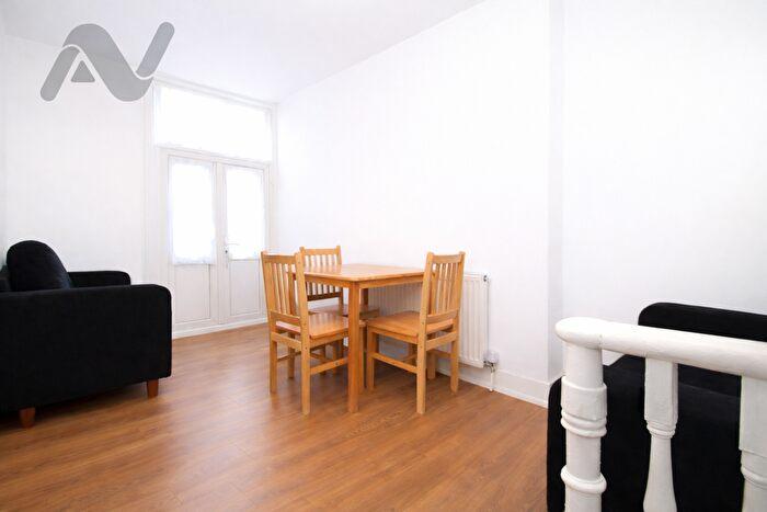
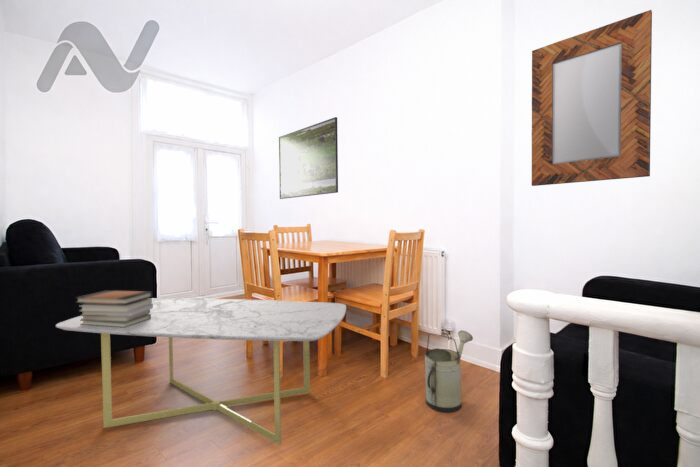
+ book stack (116, 307)
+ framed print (305, 162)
+ home mirror (585, 107)
+ watering can (450, 364)
+ coffee table (215, 338)
